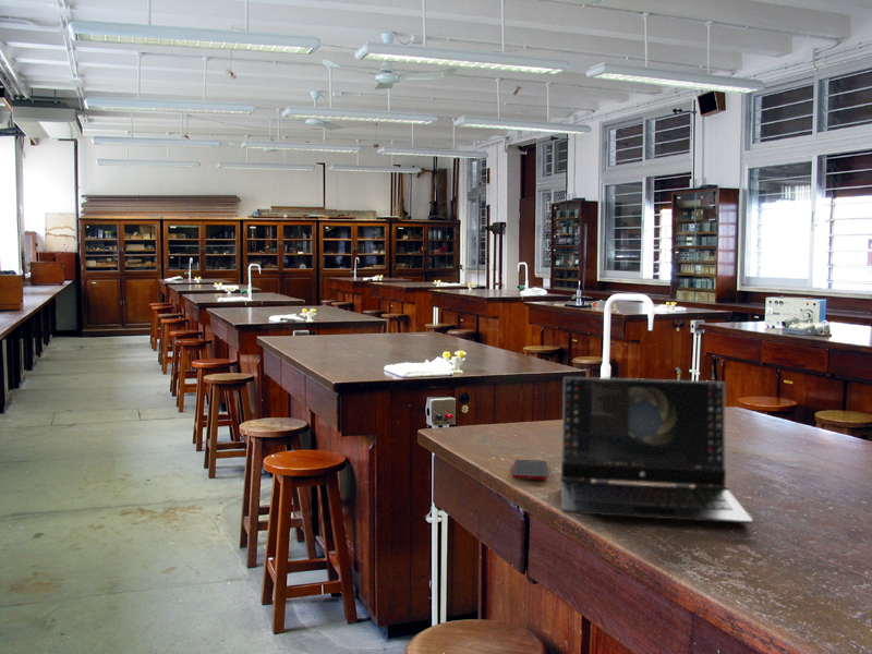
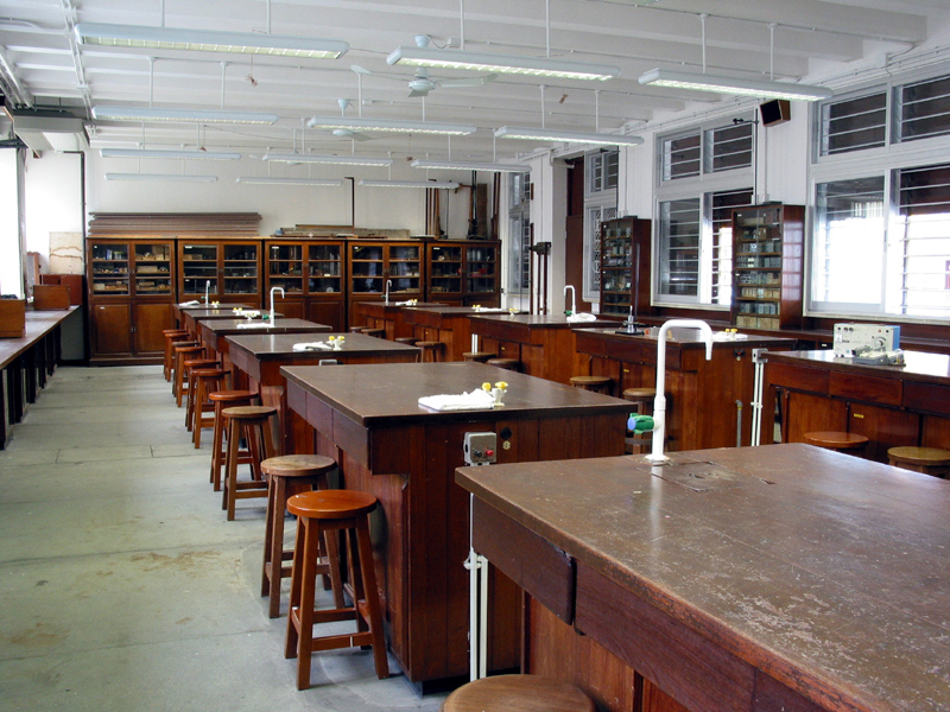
- cell phone (530, 469)
- laptop (649, 445)
